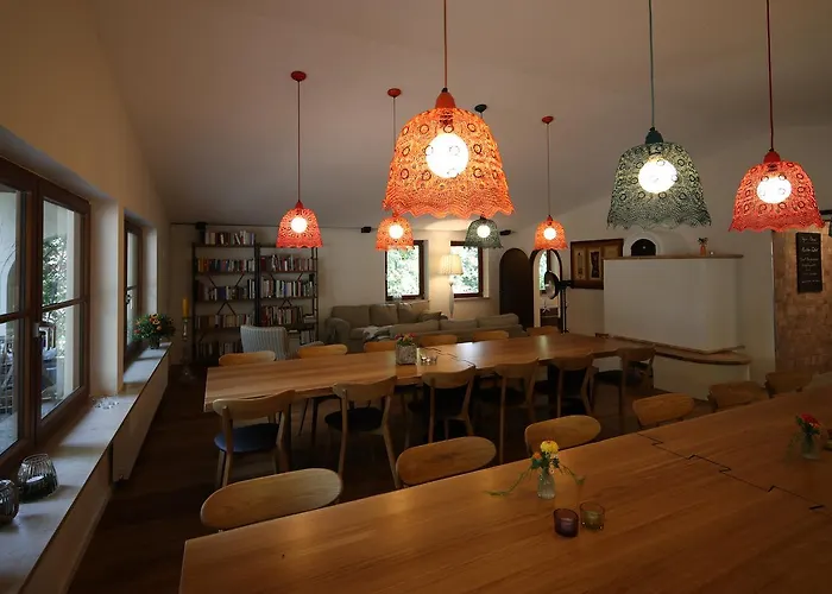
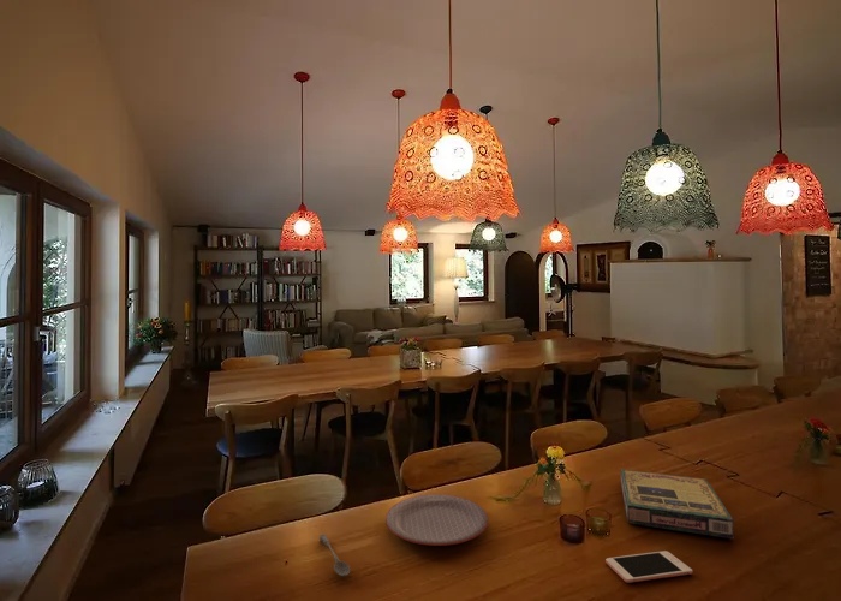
+ cell phone (648, 565)
+ video game box (669, 499)
+ plate (436, 519)
+ soupspoon (333, 554)
